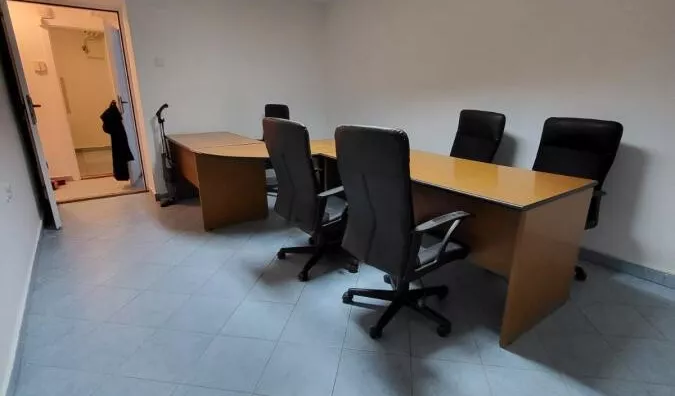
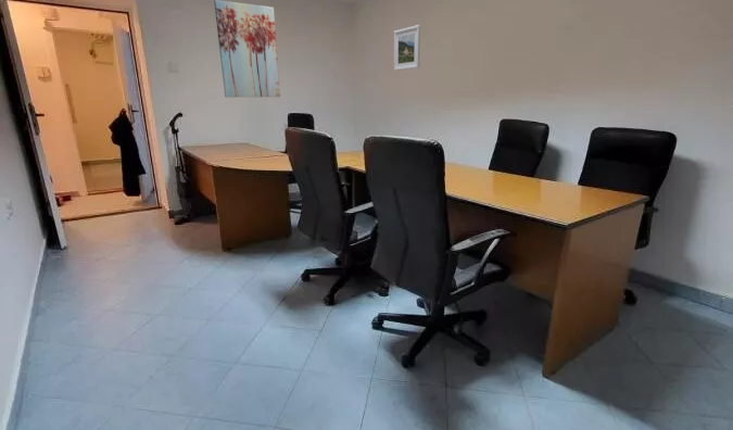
+ wall art (249, 51)
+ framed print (406, 49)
